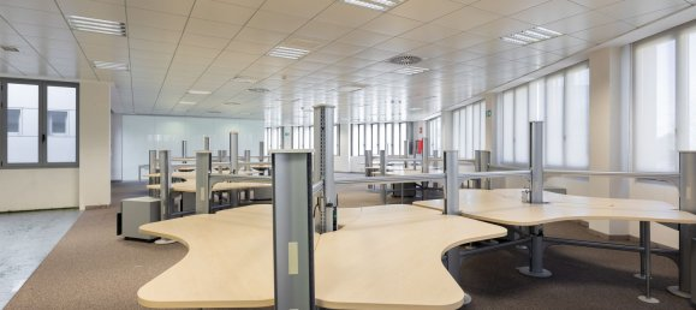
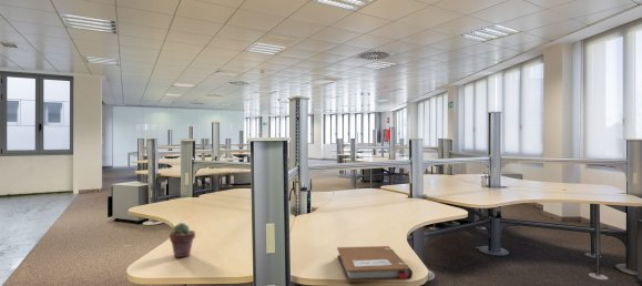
+ notebook (371, 262)
+ potted succulent (182, 238)
